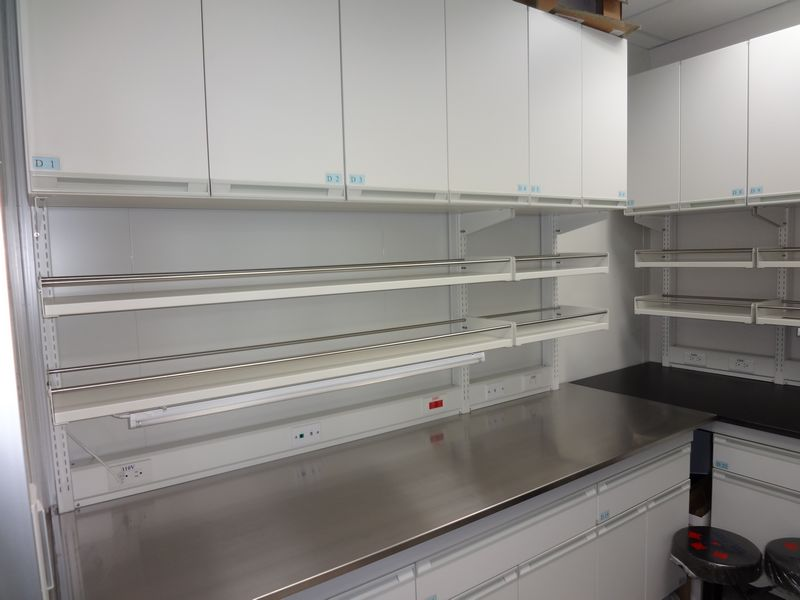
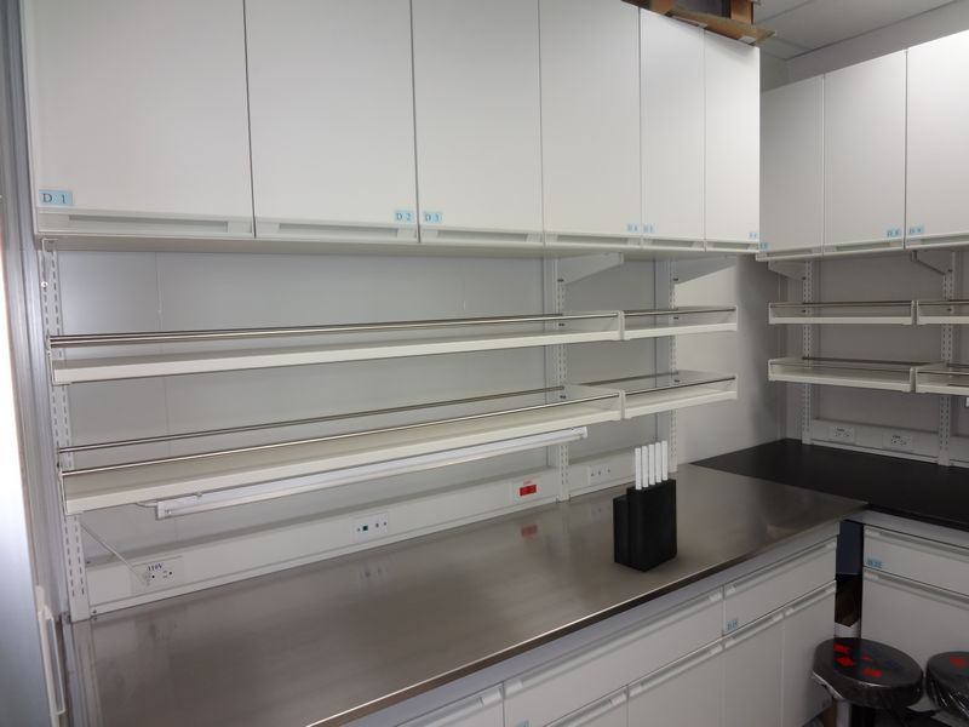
+ knife block (641, 500)
